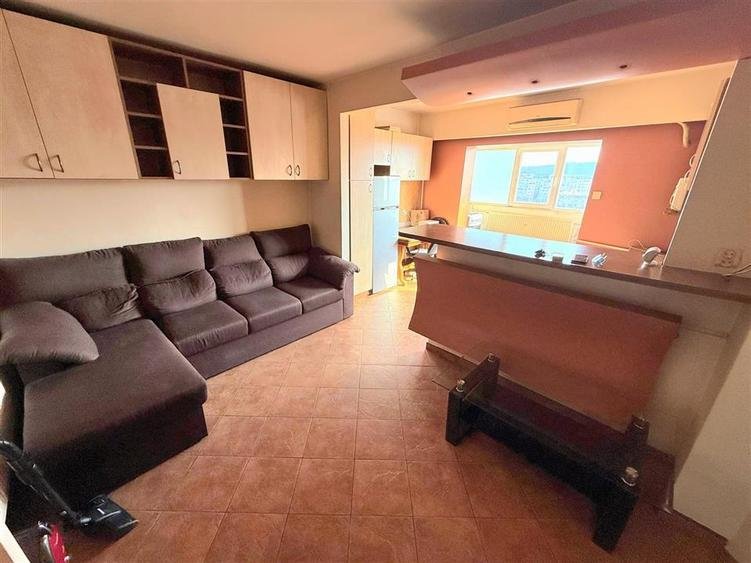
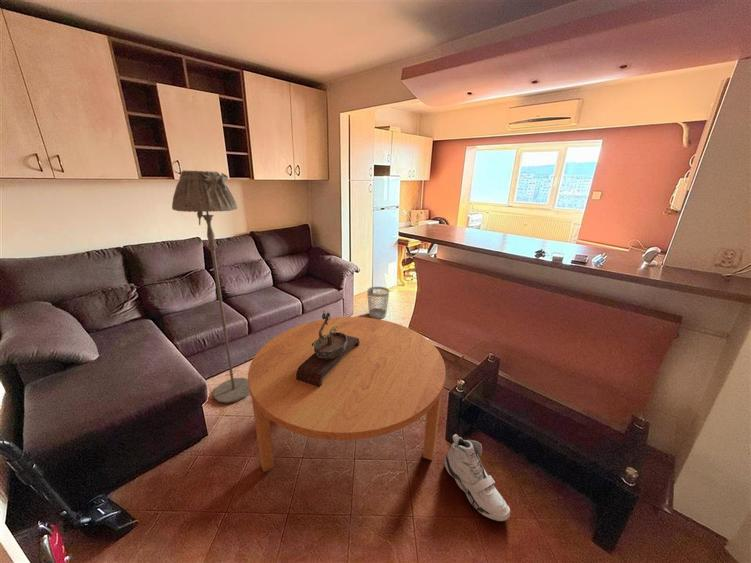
+ floor lamp (219, 294)
+ sneaker (476, 472)
+ wastebasket (377, 302)
+ coffee table (349, 391)
+ bonsai tree (330, 336)
